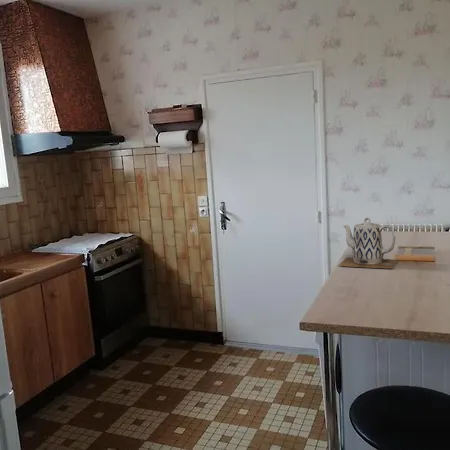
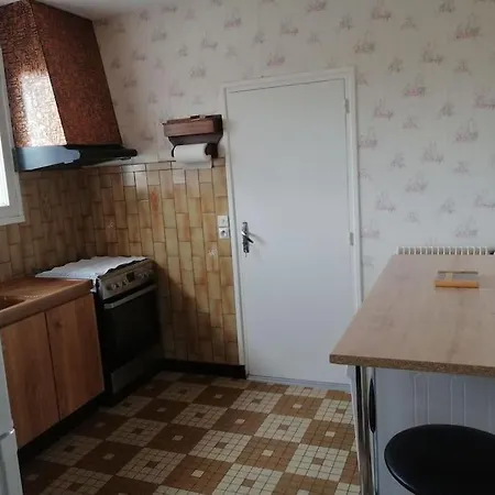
- teapot (367, 240)
